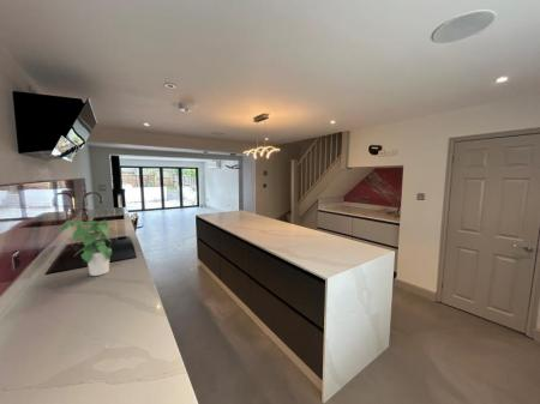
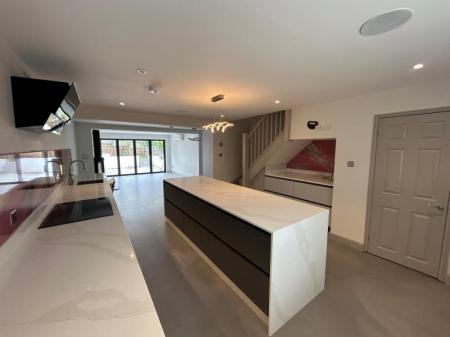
- potted plant (91, 246)
